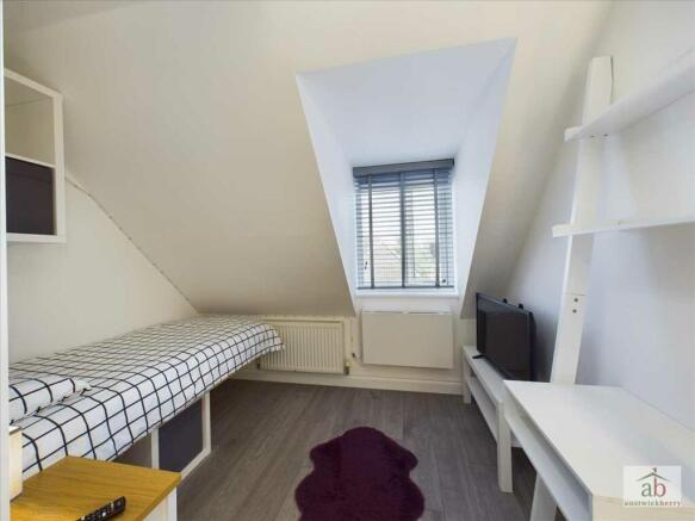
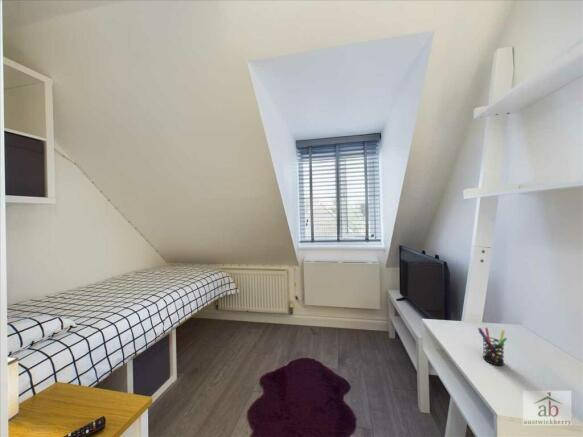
+ pen holder (494, 344)
